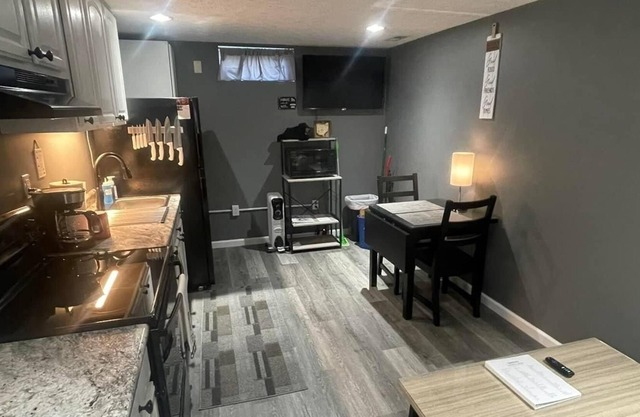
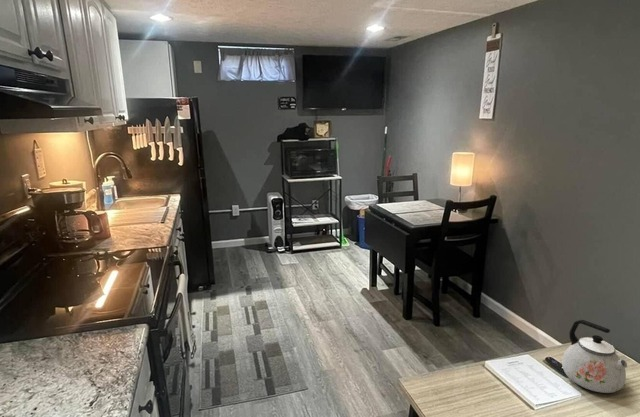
+ kettle (595, 354)
